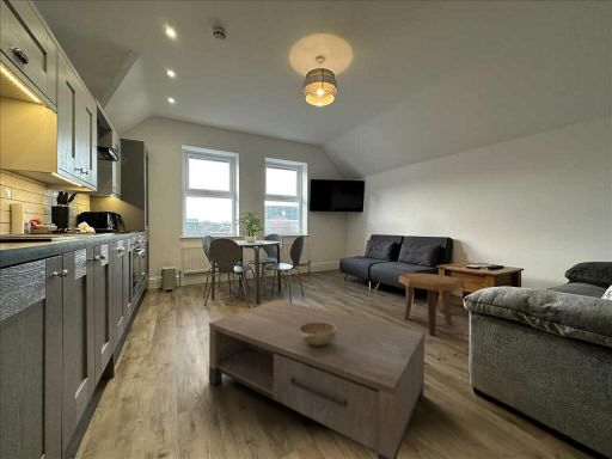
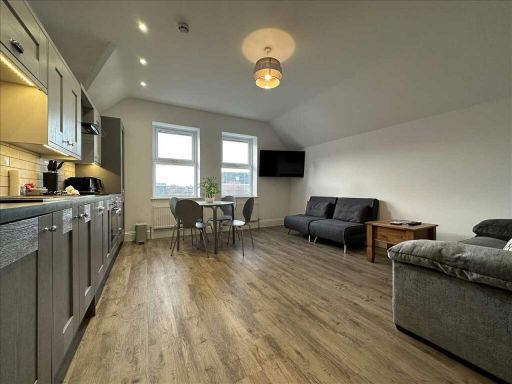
- coffee table (312, 357)
- side table (428, 301)
- decorative bowl (318, 333)
